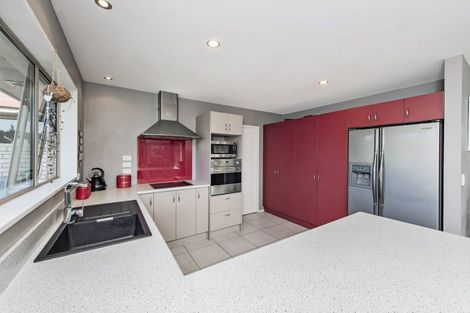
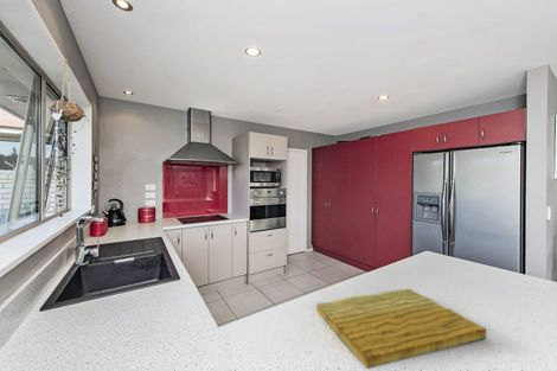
+ cutting board (393, 316)
